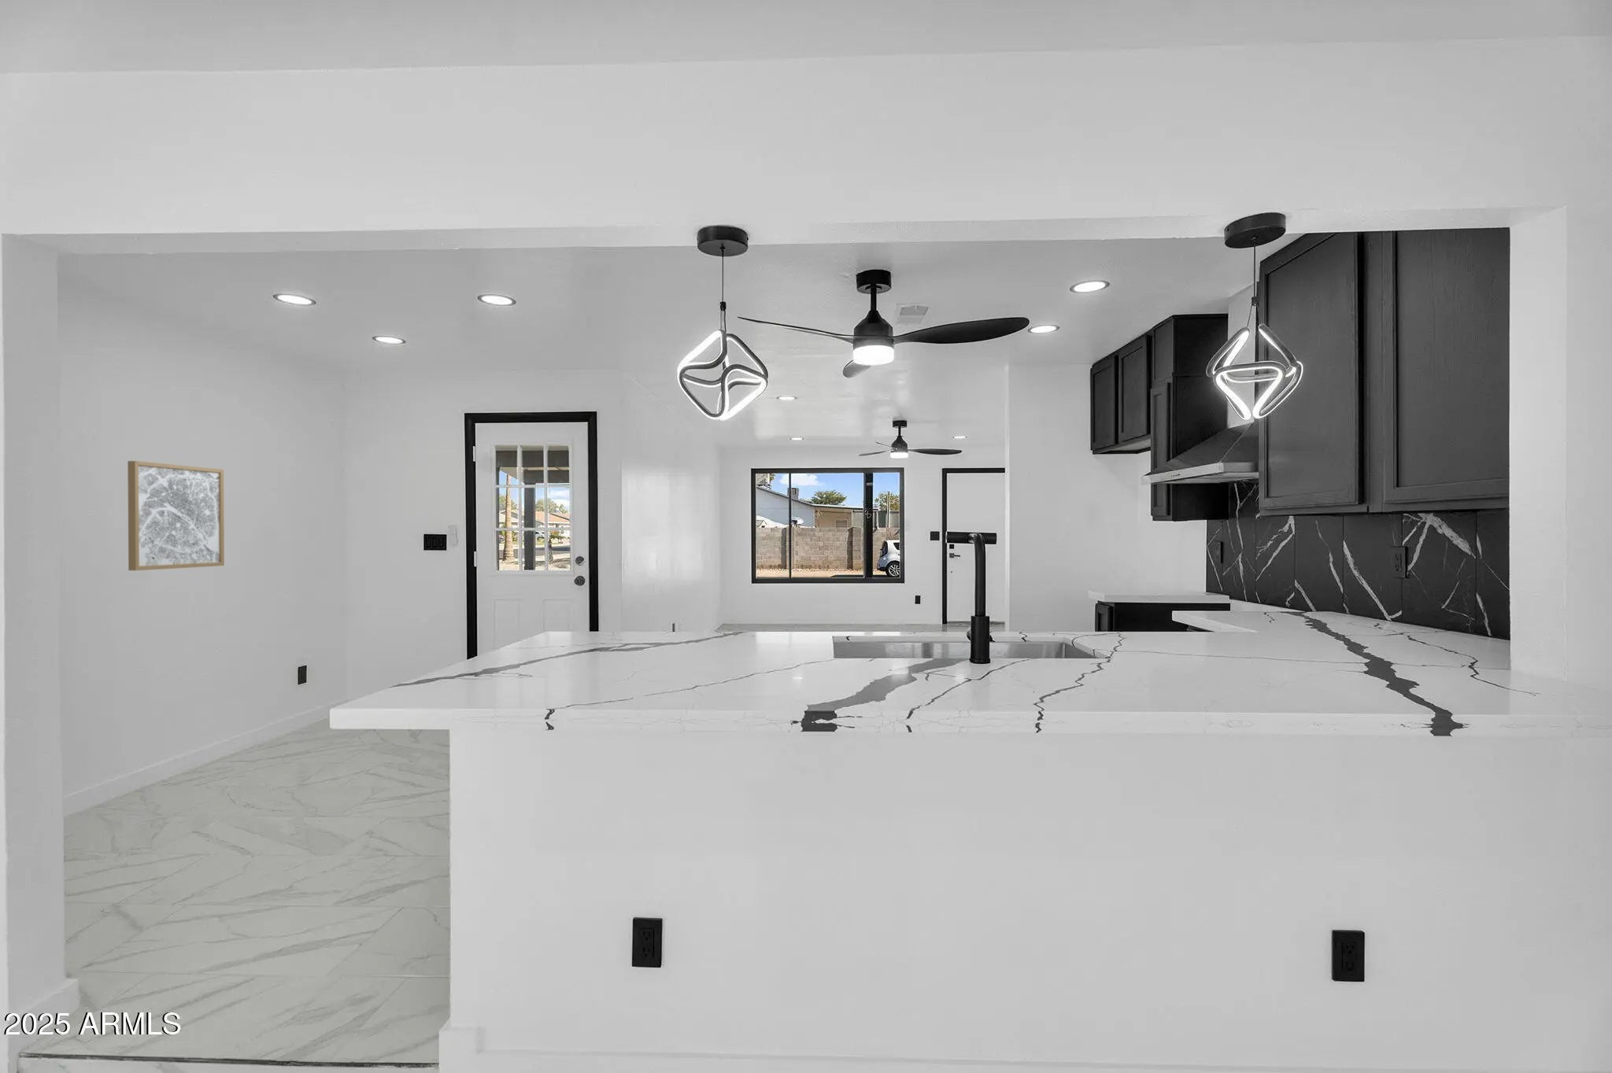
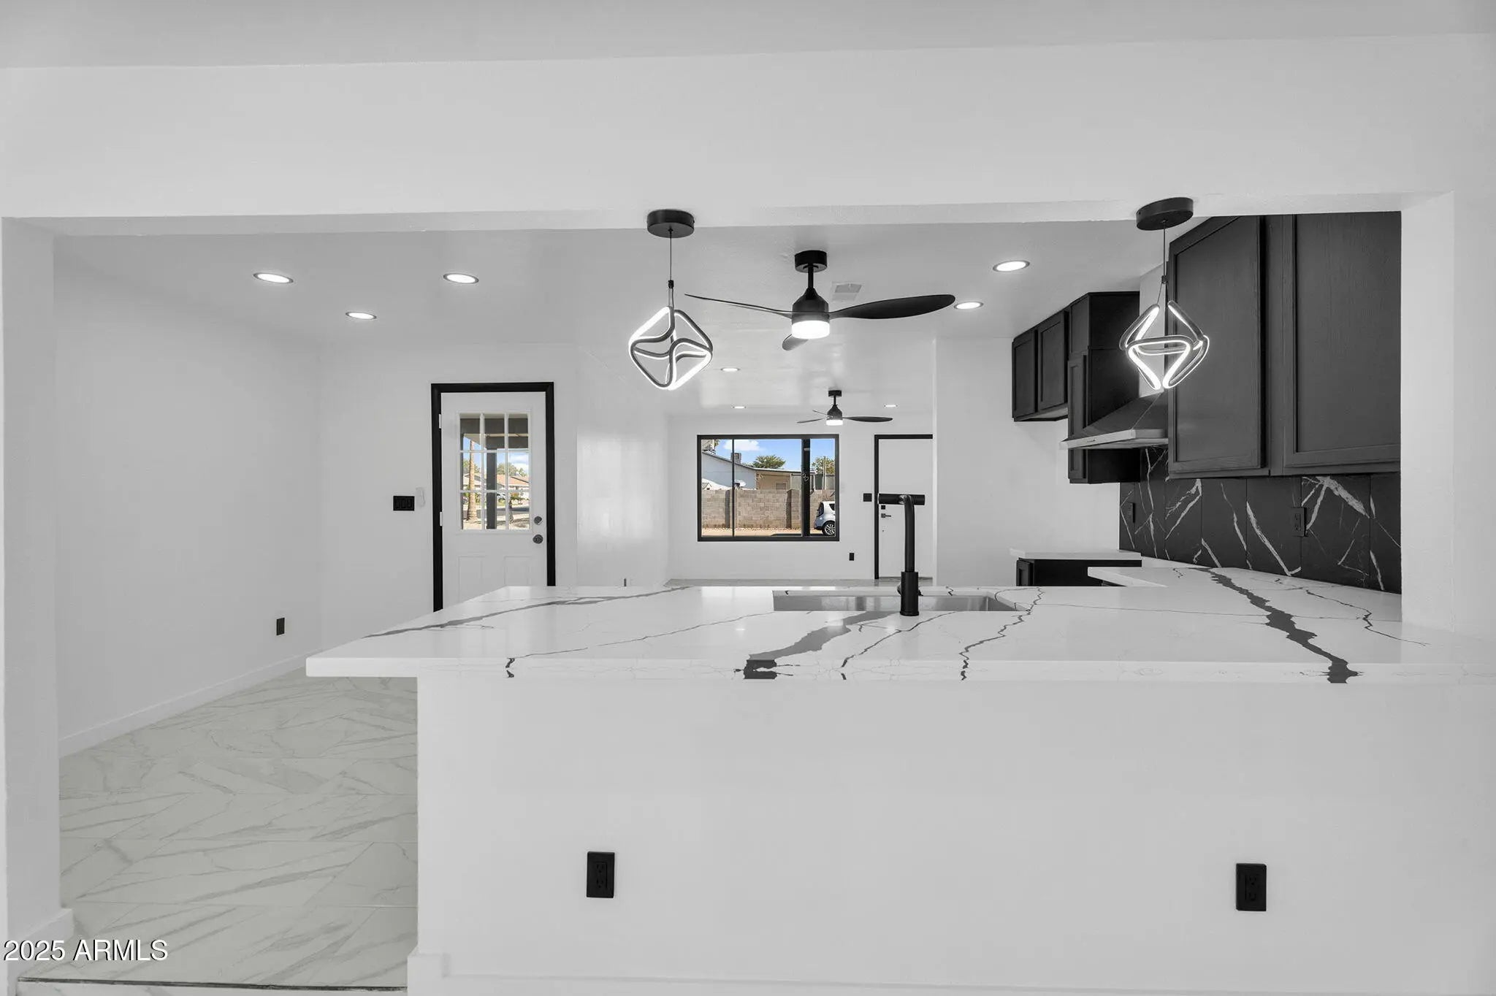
- wall art (178, 516)
